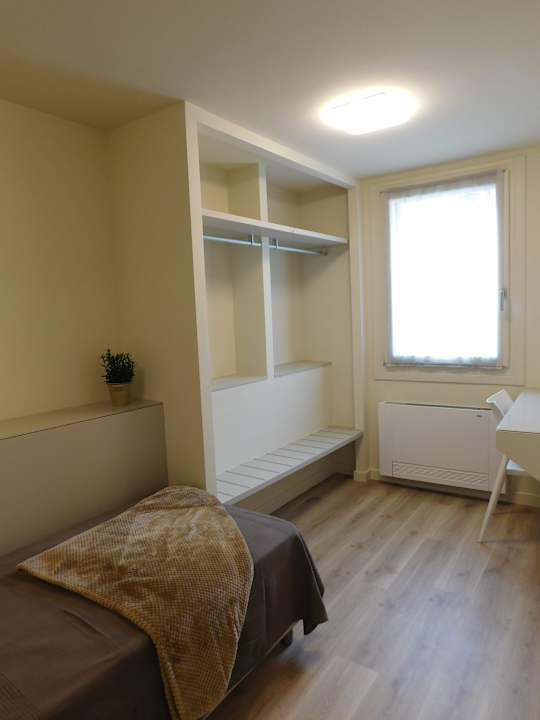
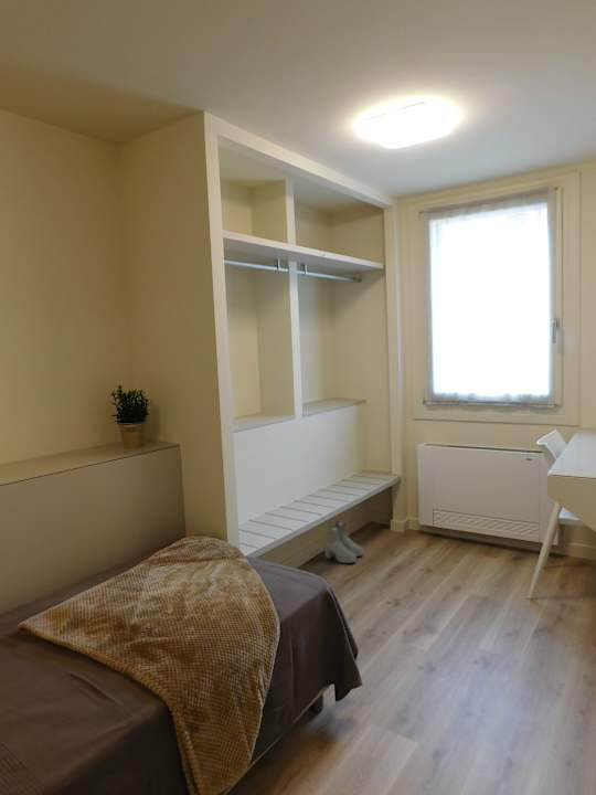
+ boots (343, 540)
